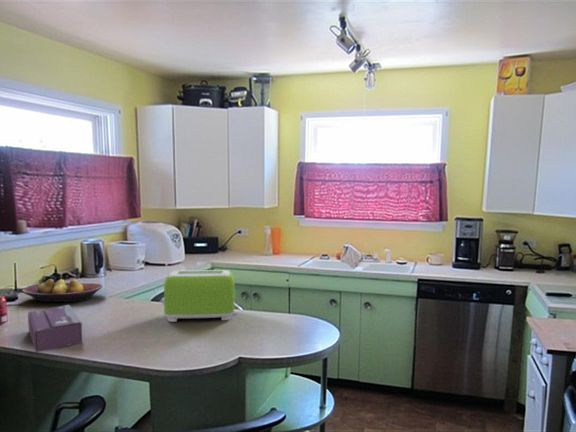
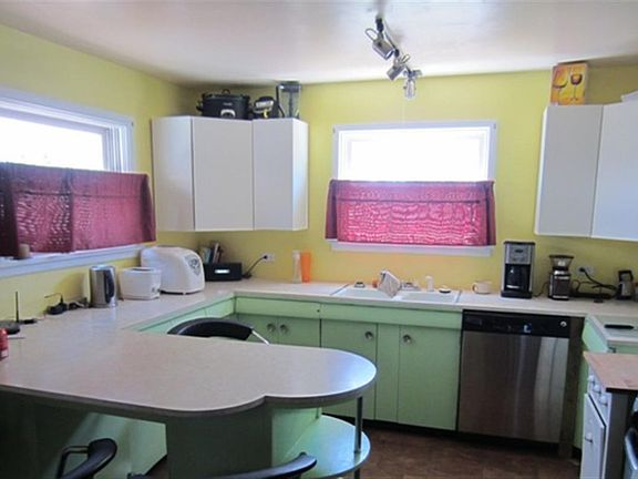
- toaster (200, 294)
- fruit bowl (63, 288)
- tissue box (54, 326)
